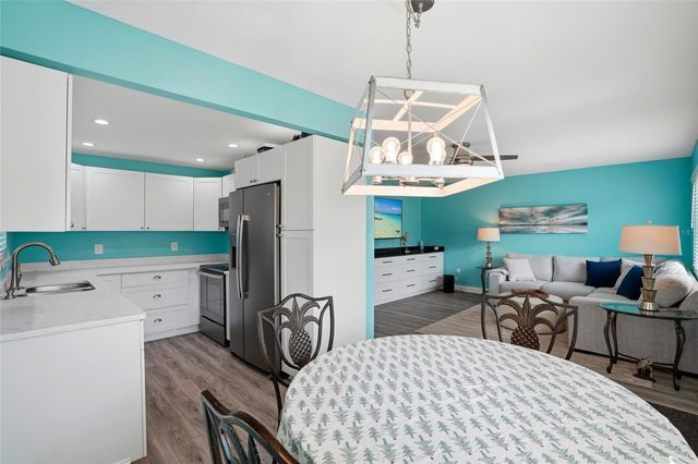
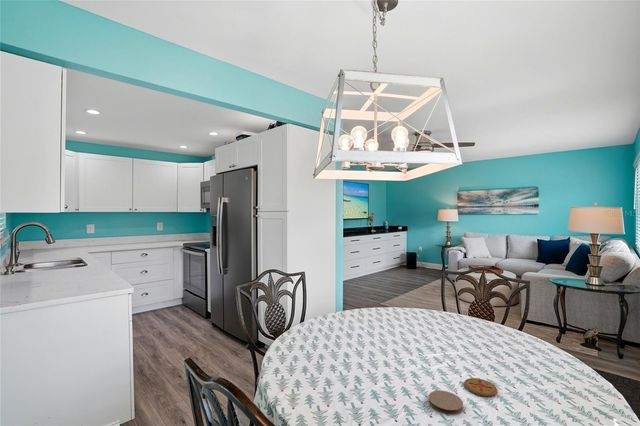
+ coaster (480, 386)
+ coaster (445, 401)
